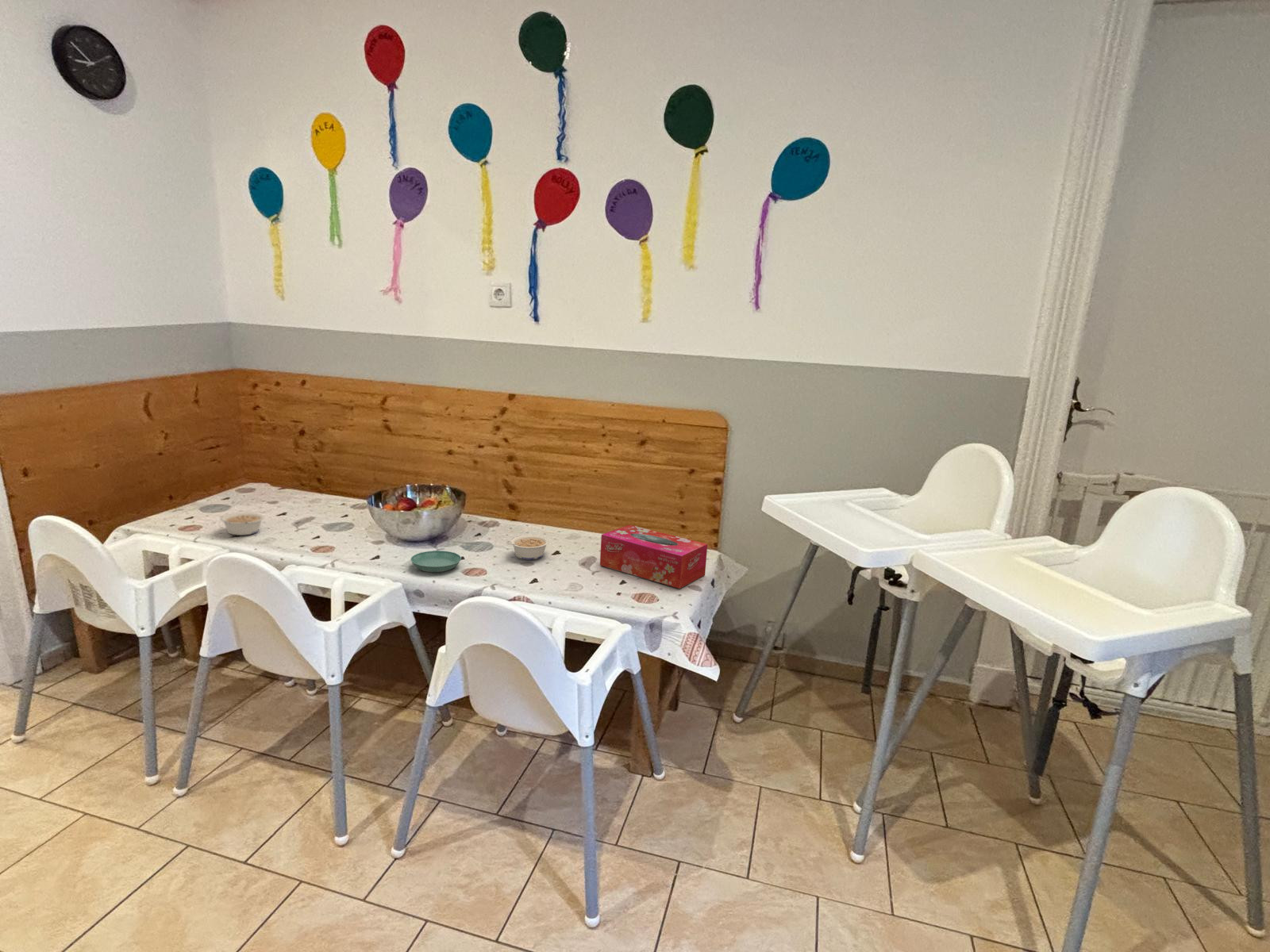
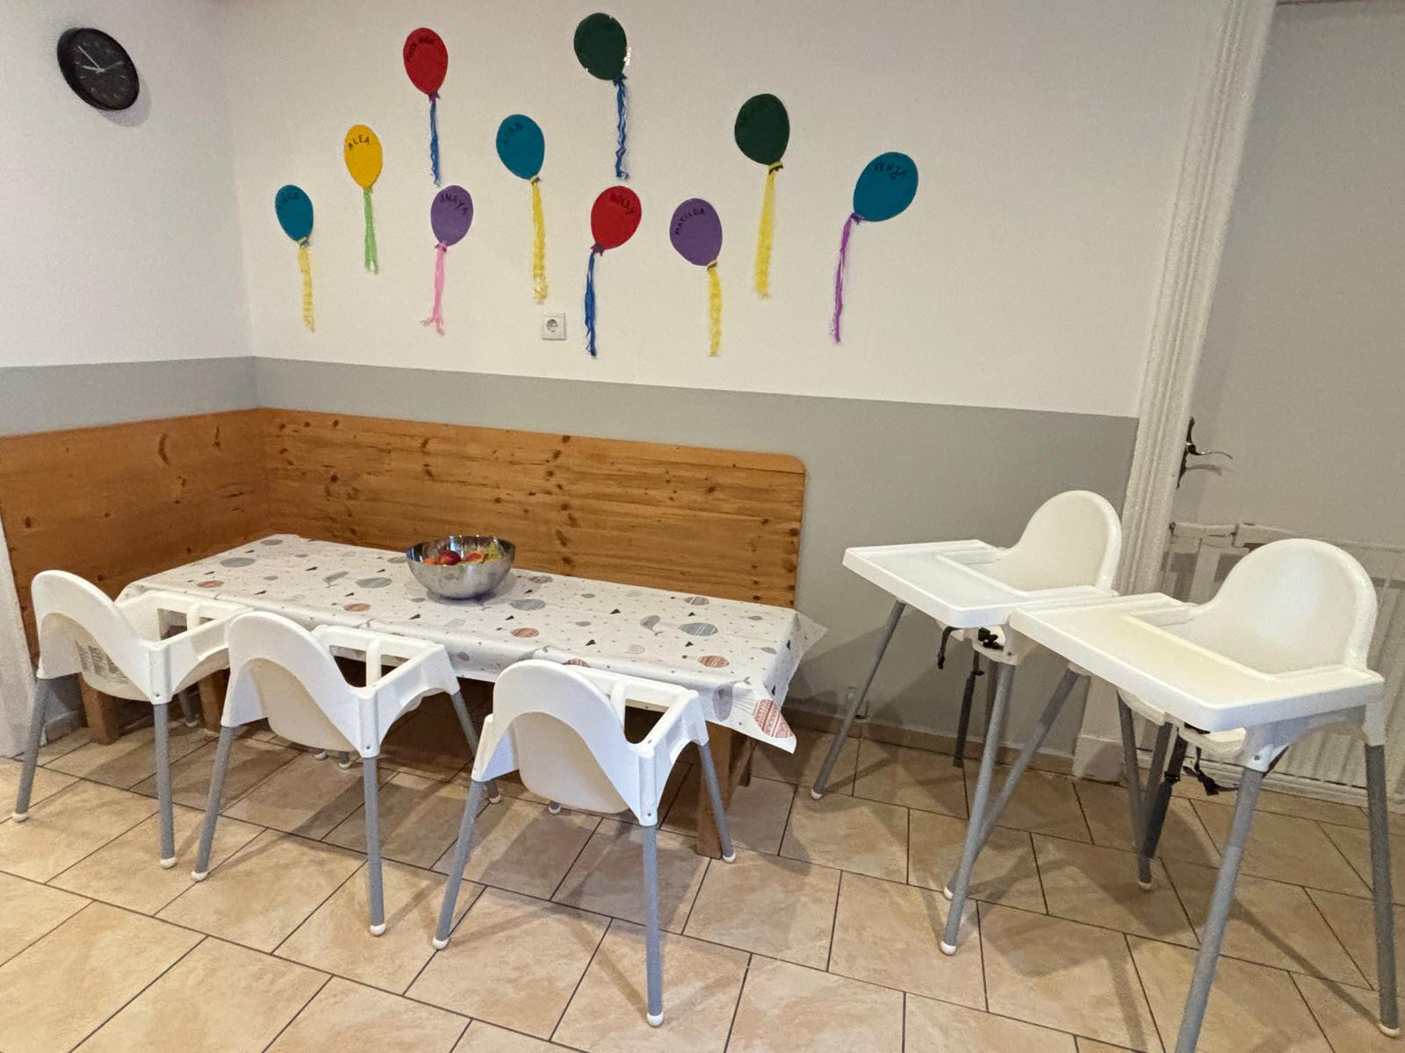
- legume (529, 547)
- legume (244, 523)
- tissue box (652, 555)
- saucer (436, 562)
